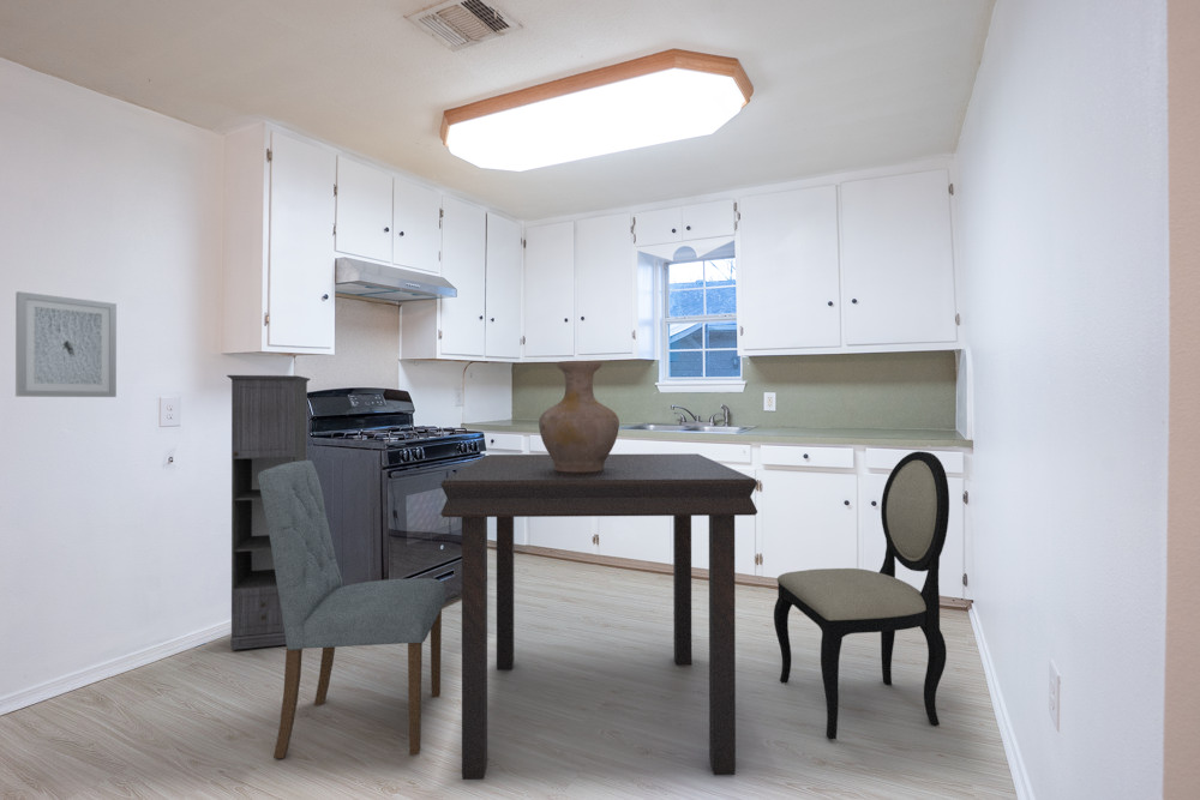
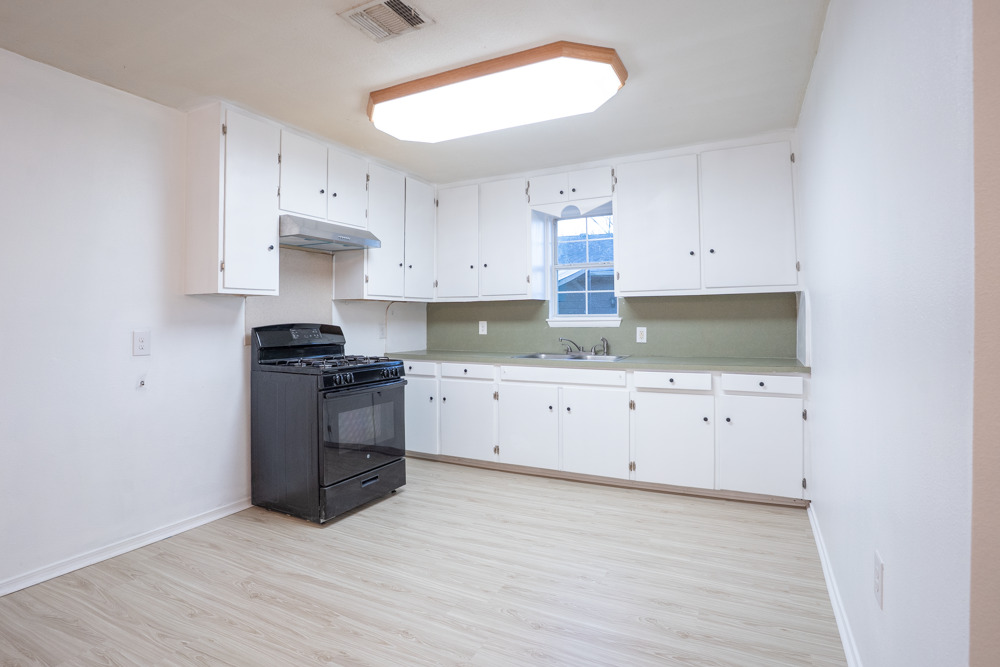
- dining chair (359, 593)
- storage cabinet (263, 505)
- wall art (68, 347)
- dining table (596, 515)
- dining chair (863, 578)
- vase (578, 415)
